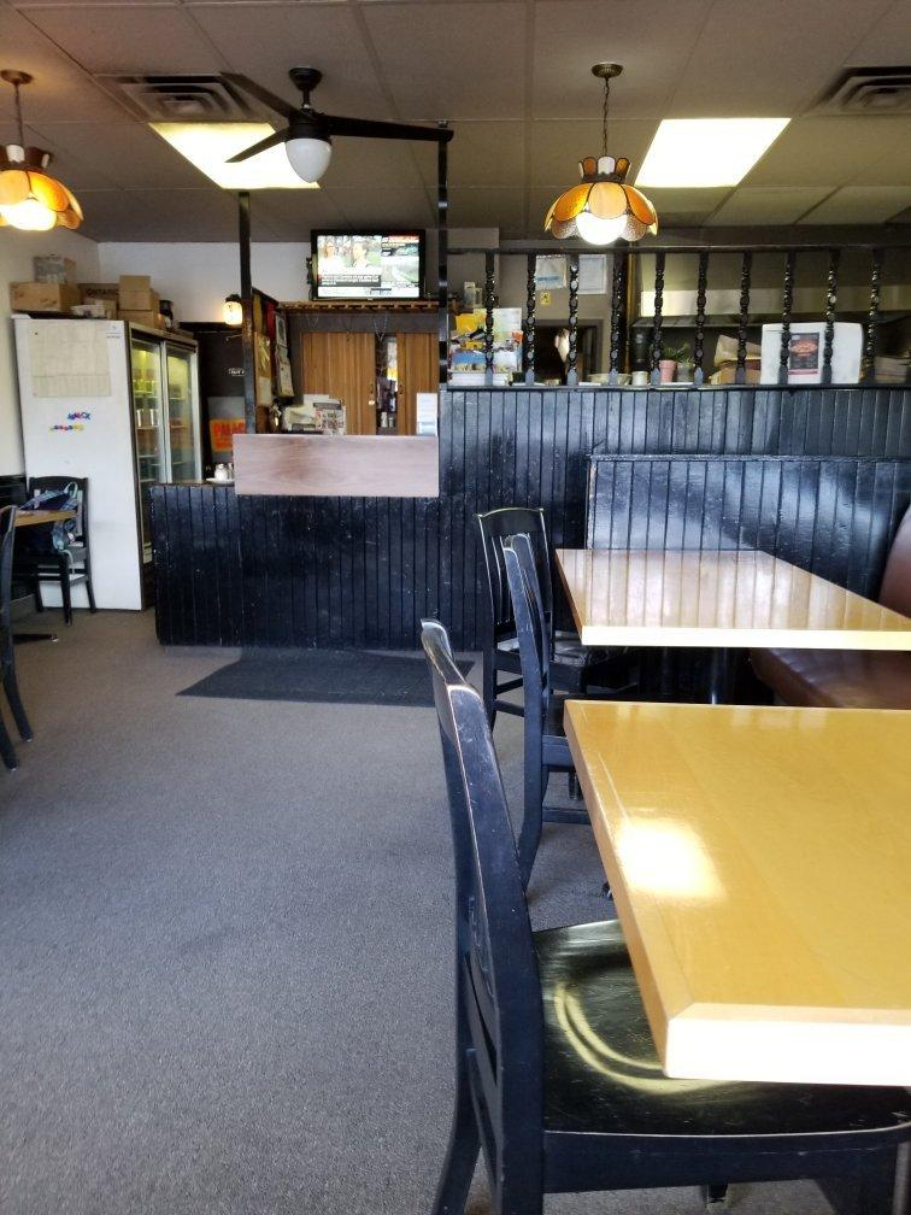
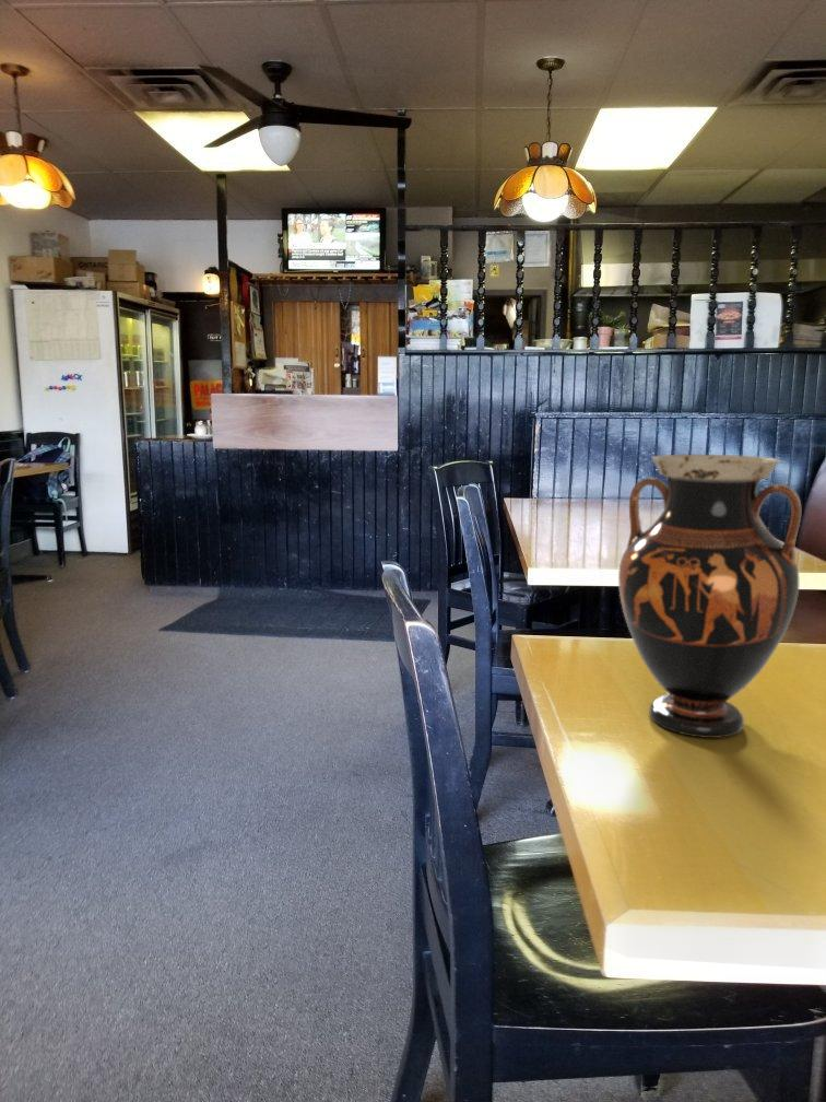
+ vase (704, 593)
